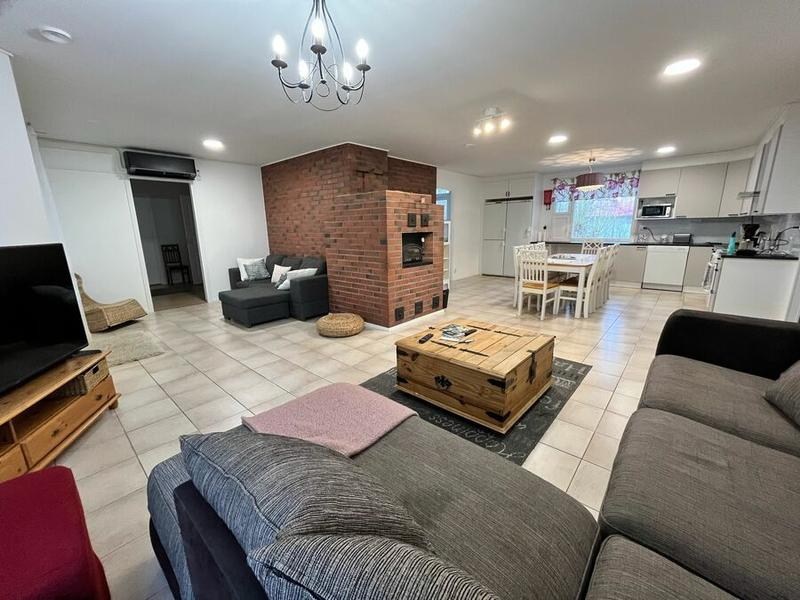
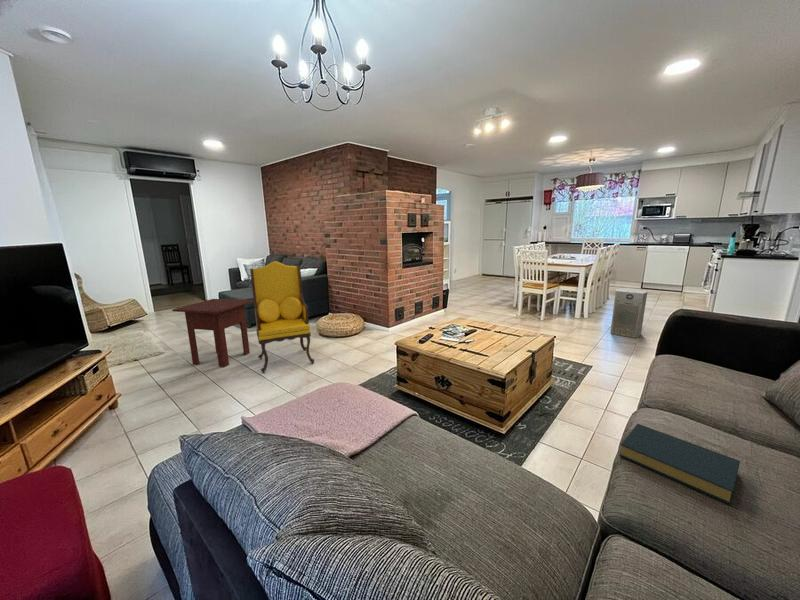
+ side table (218, 331)
+ armchair (282, 313)
+ hardback book (677, 457)
+ fan (628, 311)
